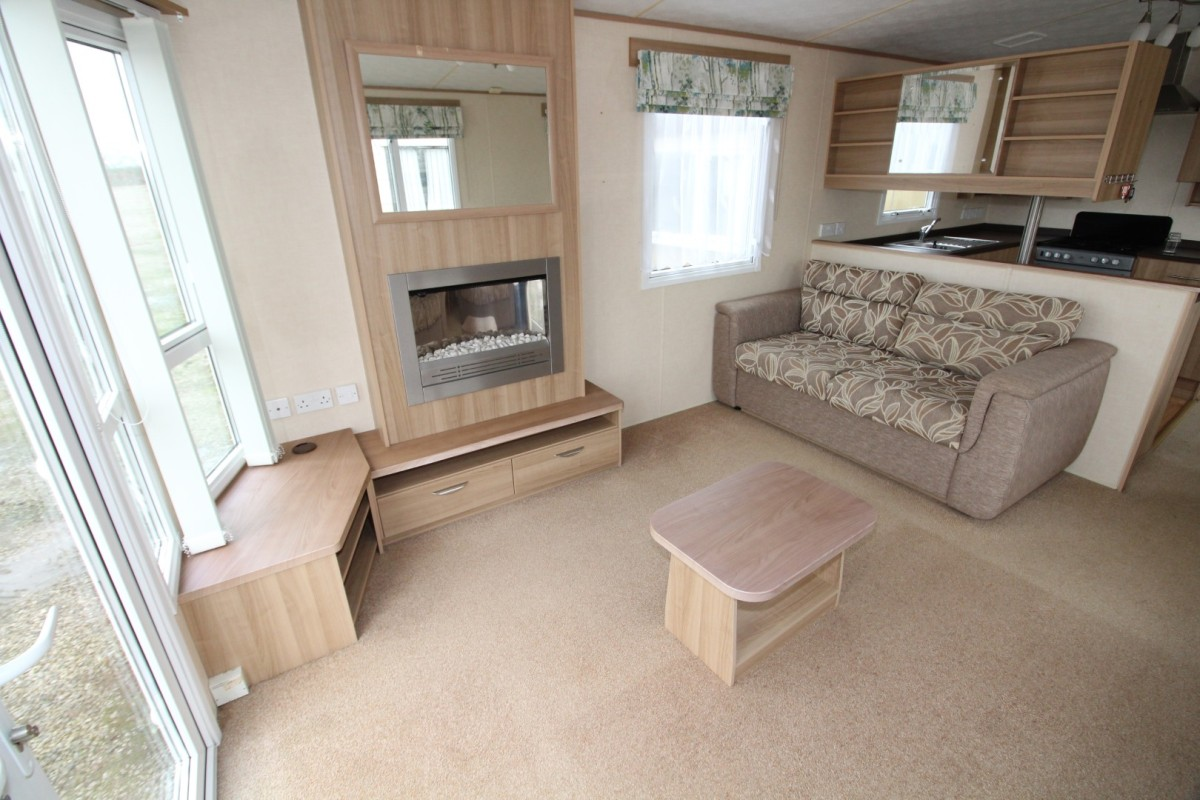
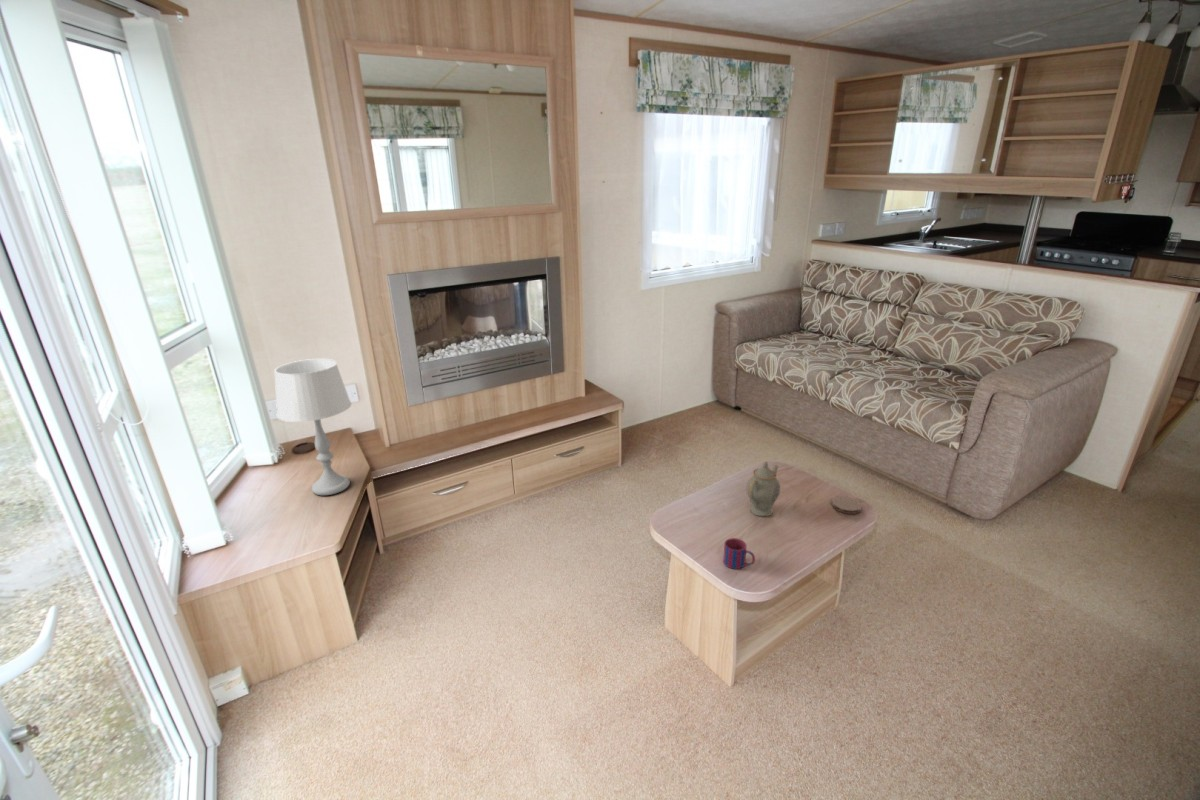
+ mug (739, 555)
+ coaster (846, 505)
+ chinaware (763, 486)
+ table lamp (319, 429)
